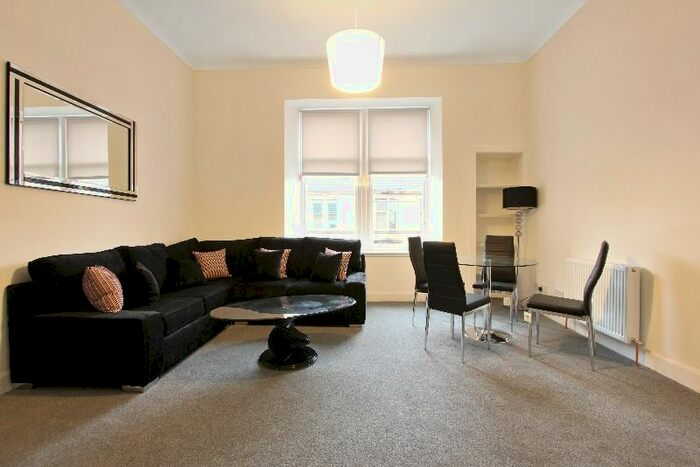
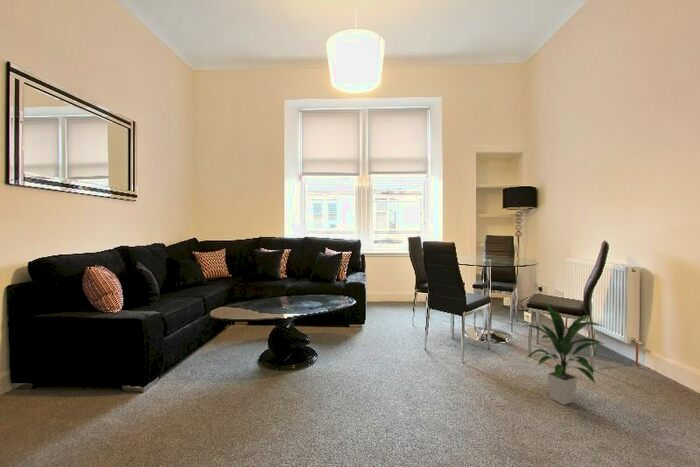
+ indoor plant (566, 353)
